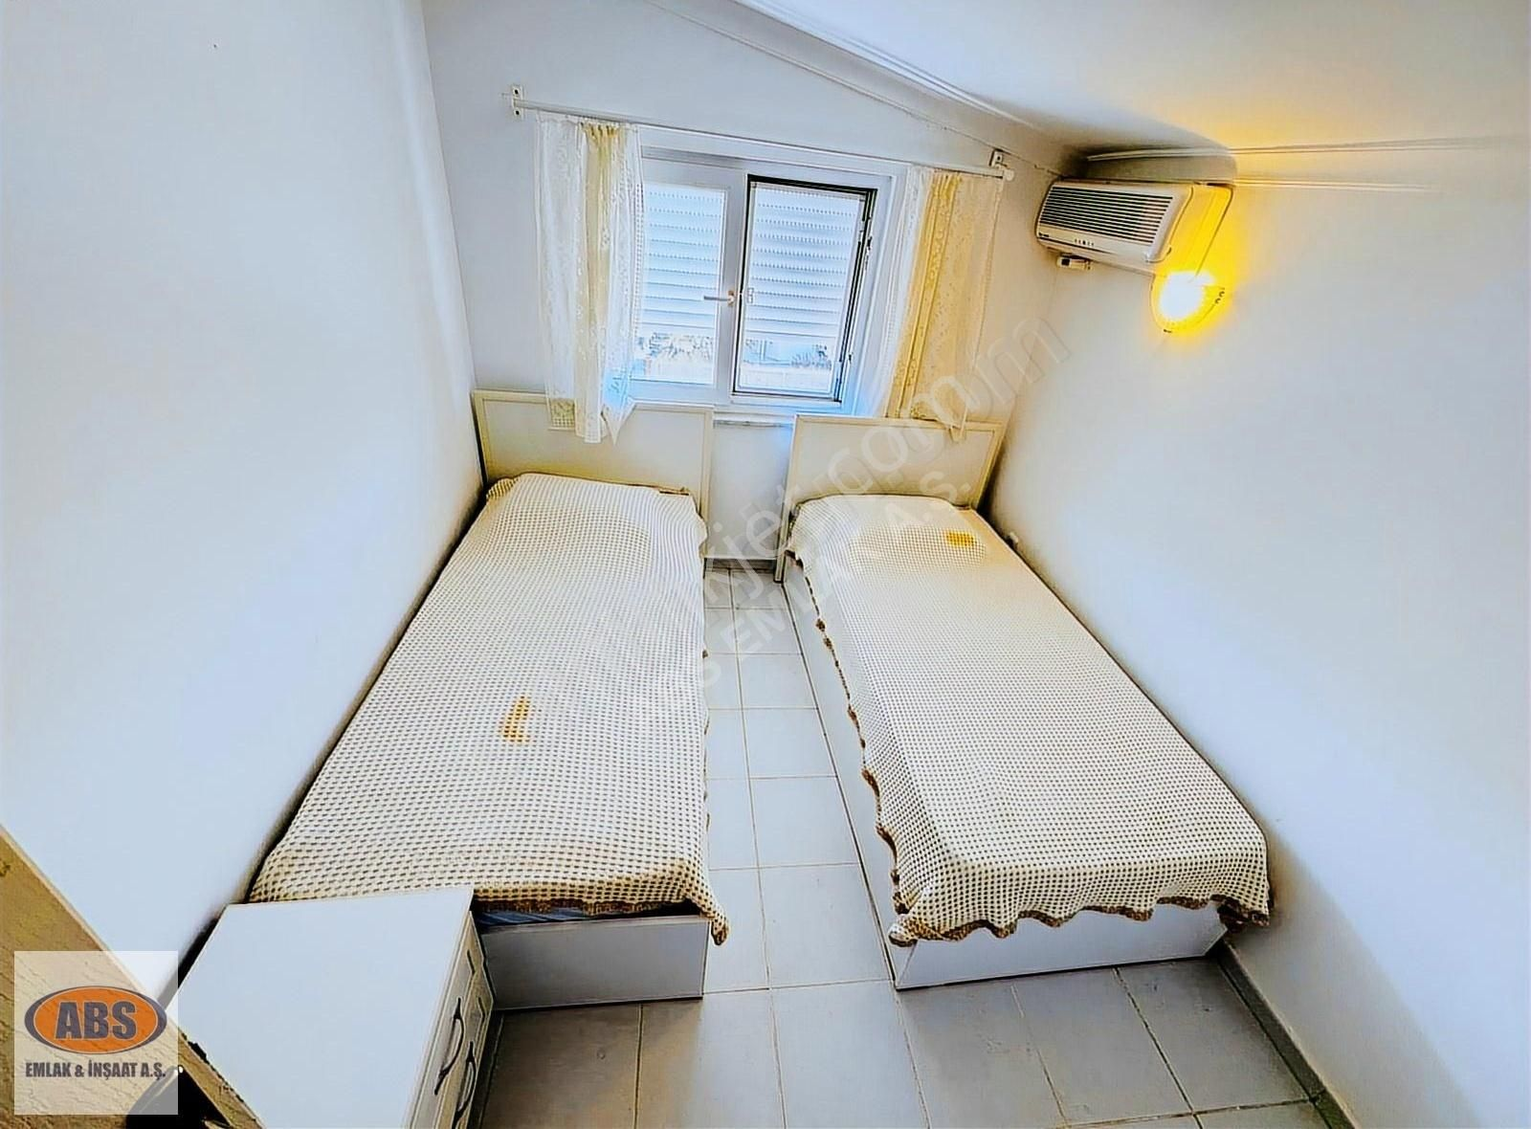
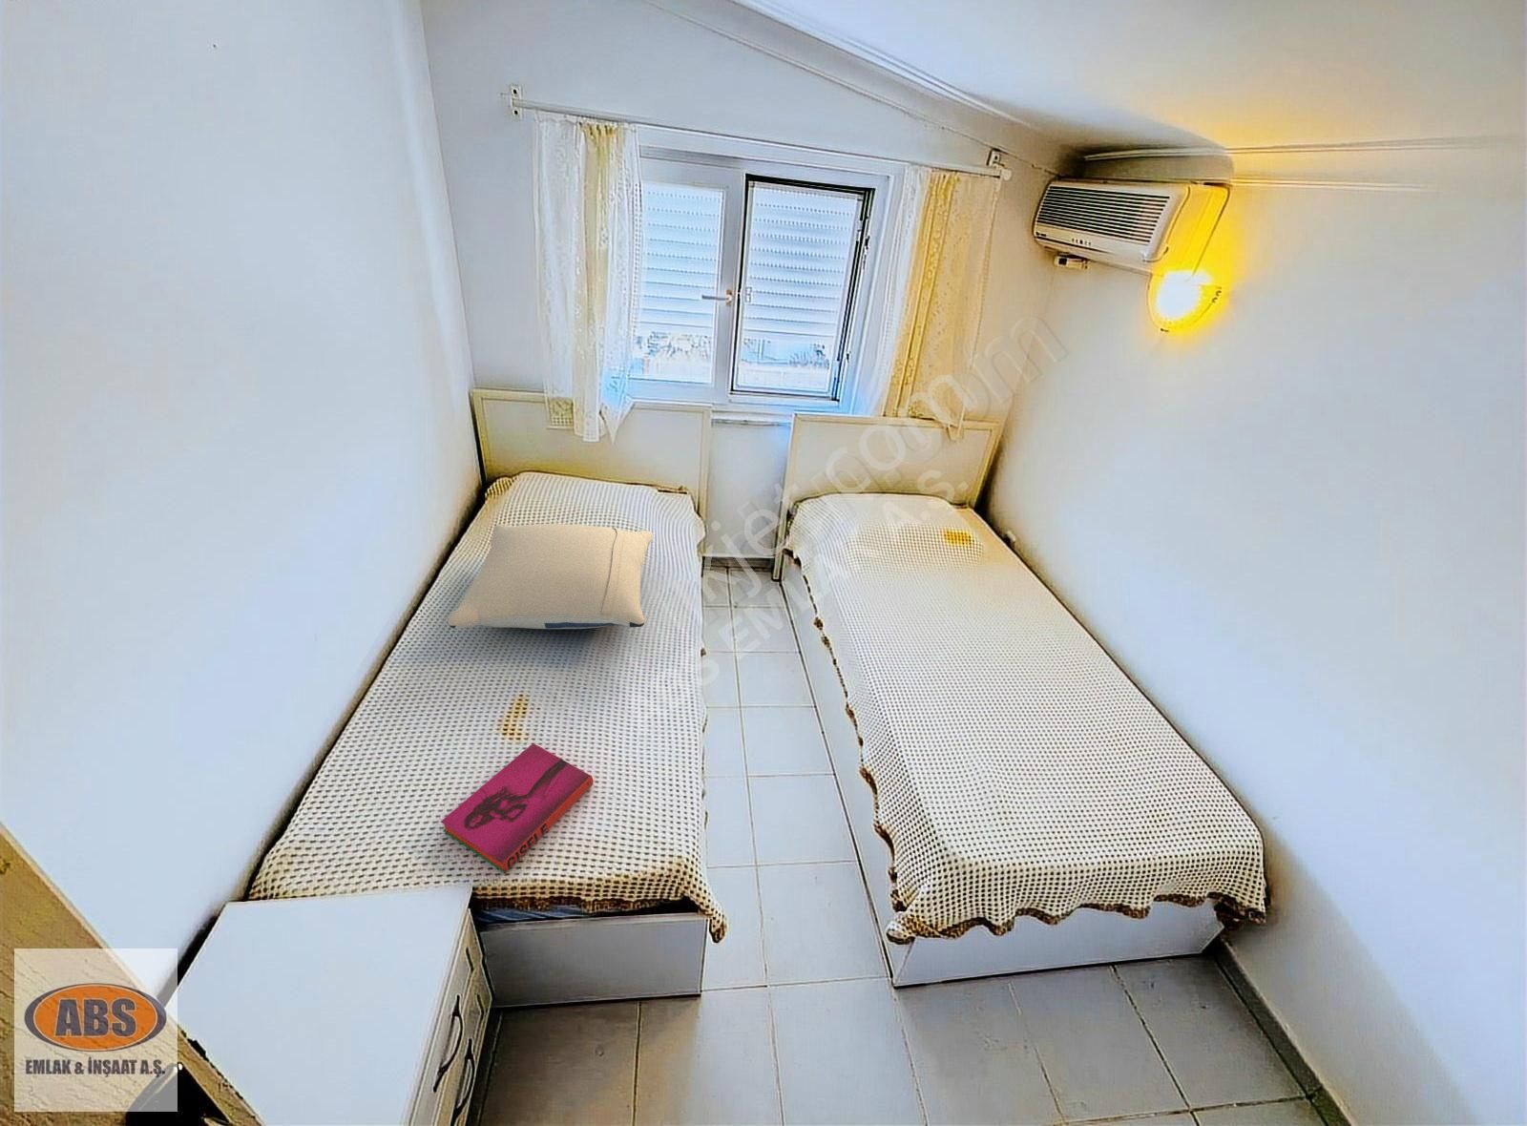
+ pillow (564, 571)
+ hardback book (522, 802)
